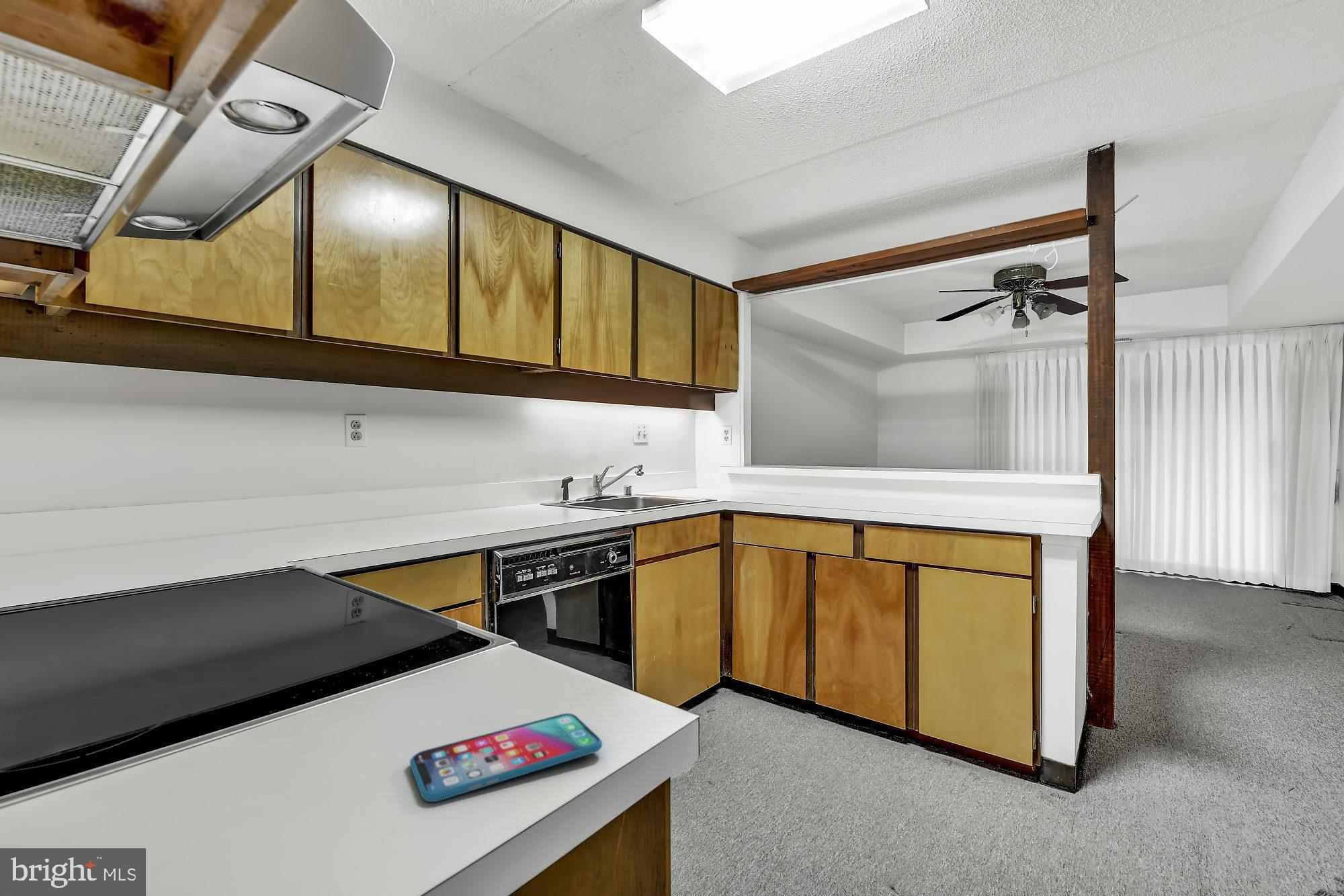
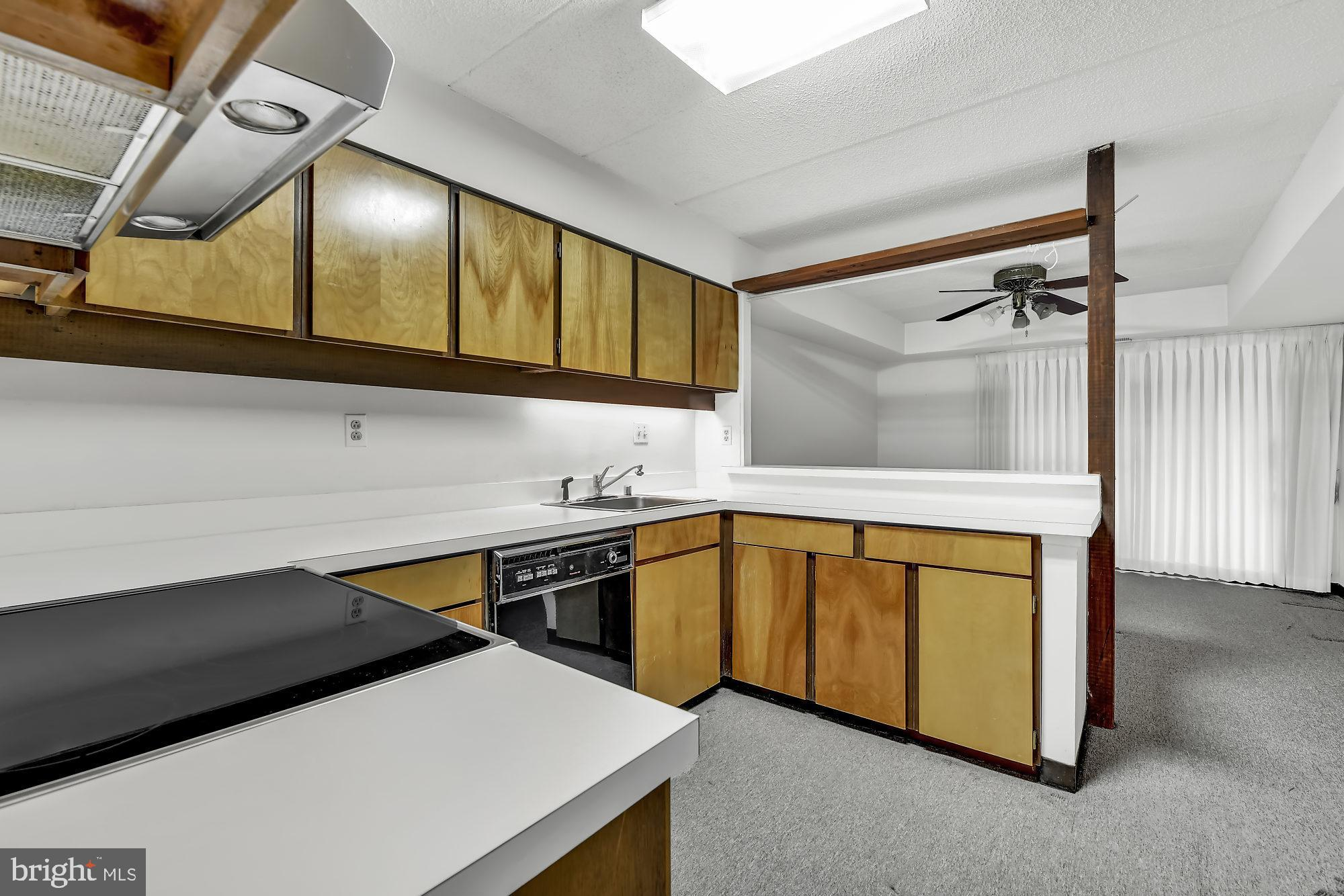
- smartphone (509, 752)
